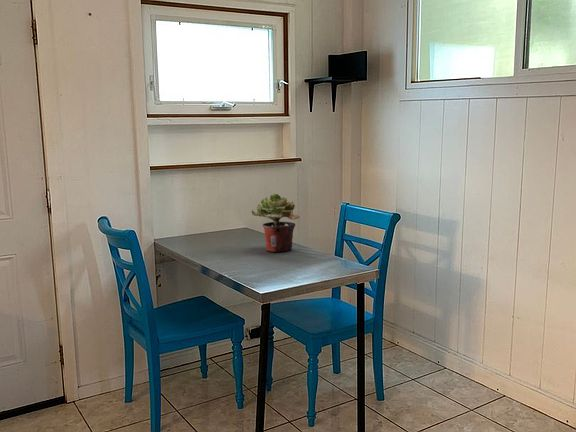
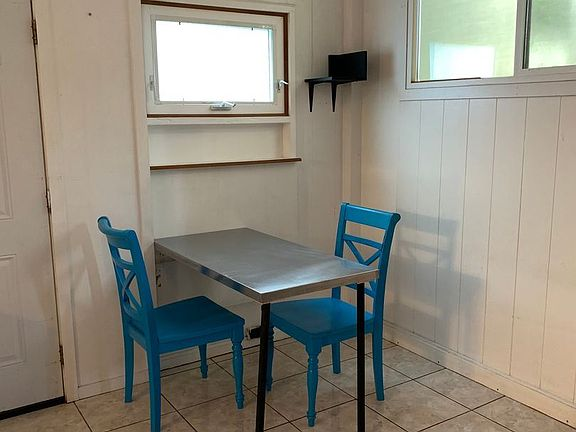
- potted plant (275, 222)
